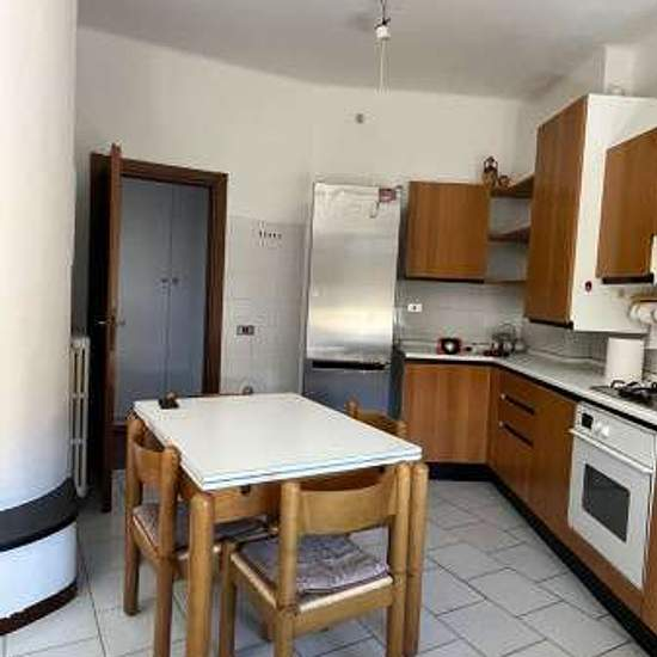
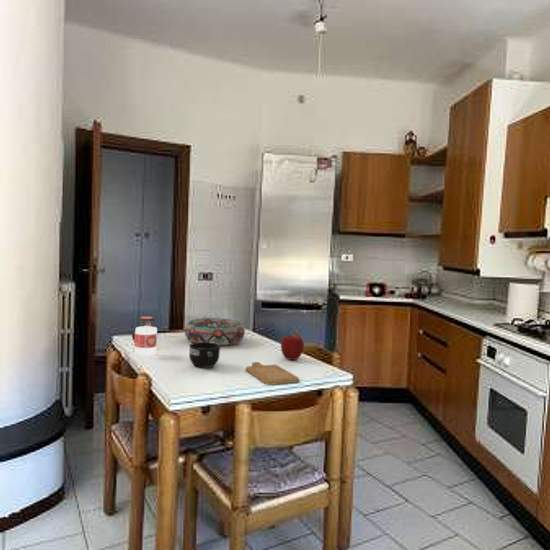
+ chopping board (268, 372)
+ mug (204, 356)
+ jar (146, 336)
+ apple (292, 347)
+ decorative bowl (214, 331)
